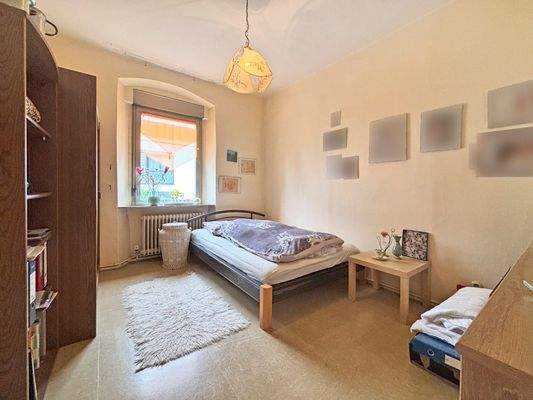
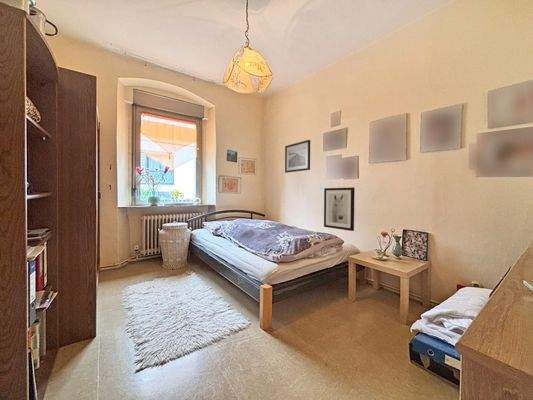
+ wall art (338, 208)
+ wall art (296, 157)
